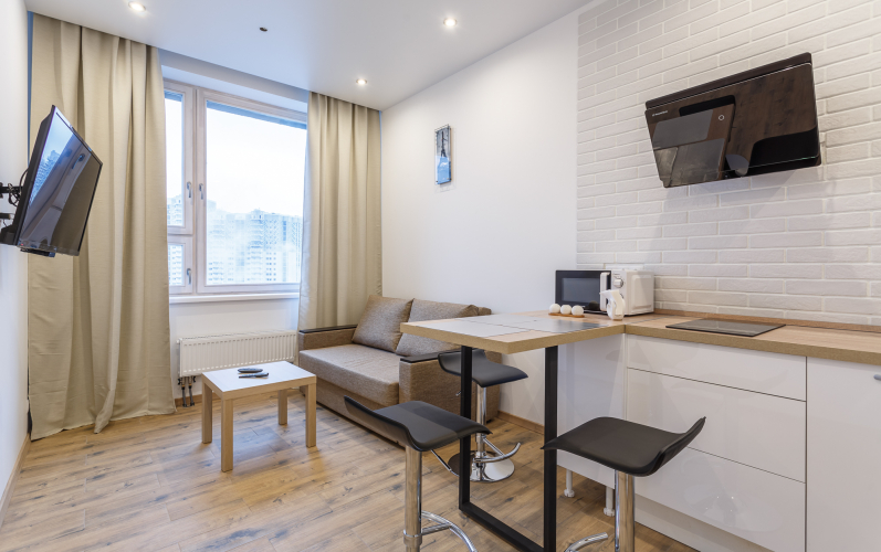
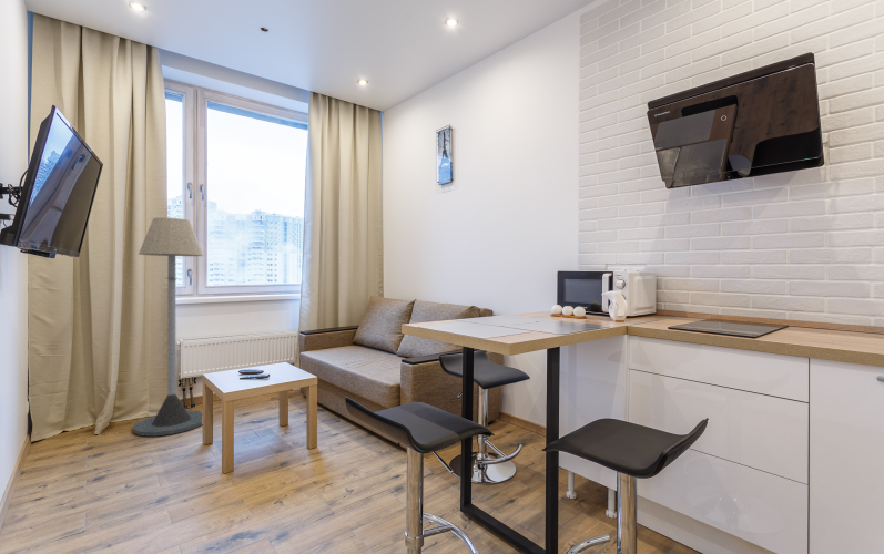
+ floor lamp (171, 321)
